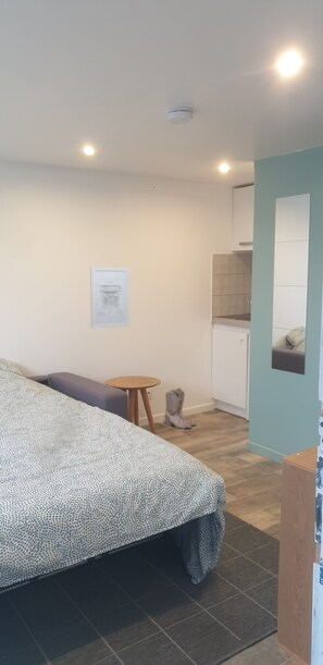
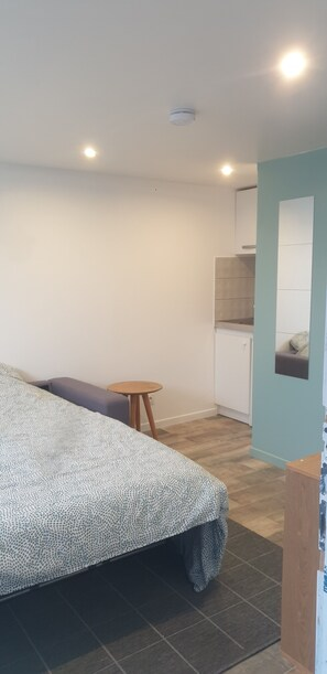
- wall art (110, 297)
- boots (179, 407)
